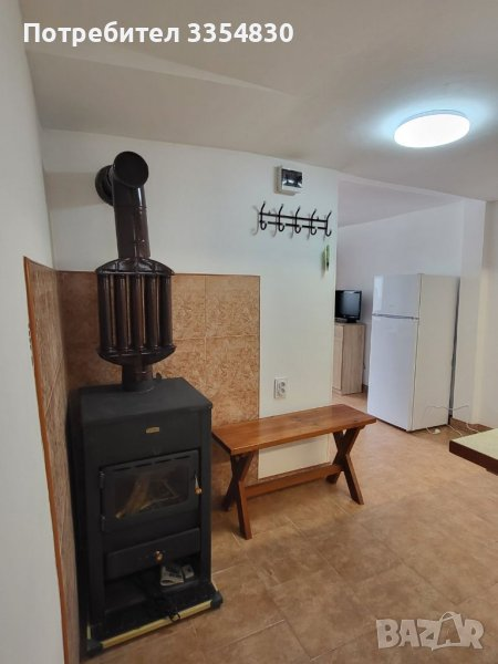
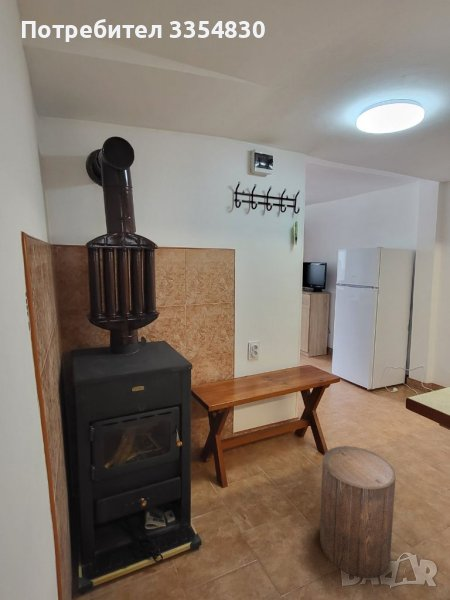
+ stool (355, 506)
